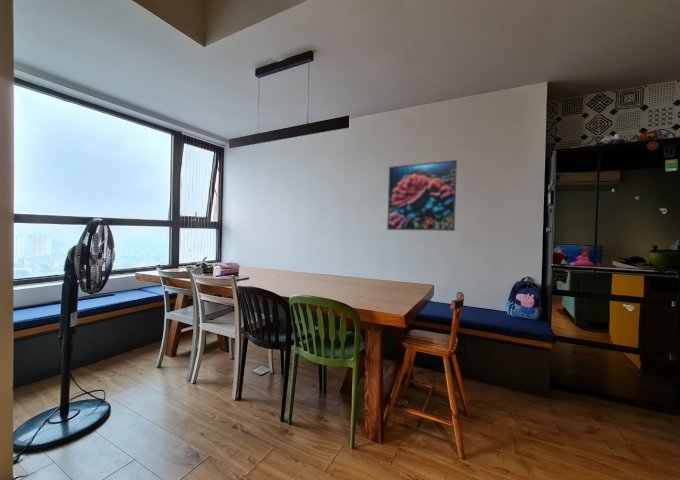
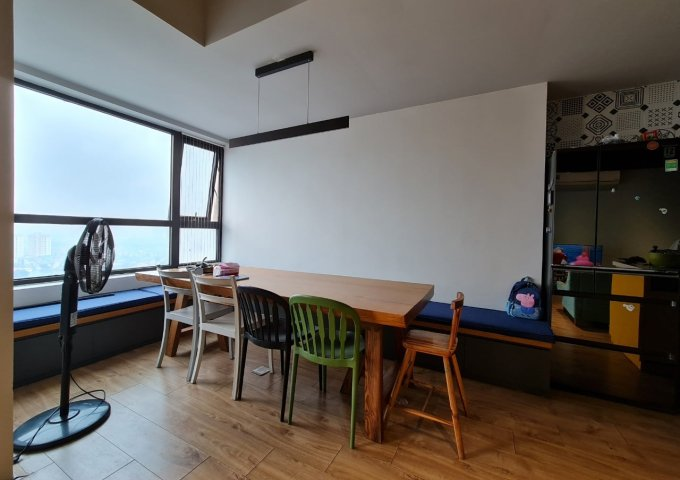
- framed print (420, 197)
